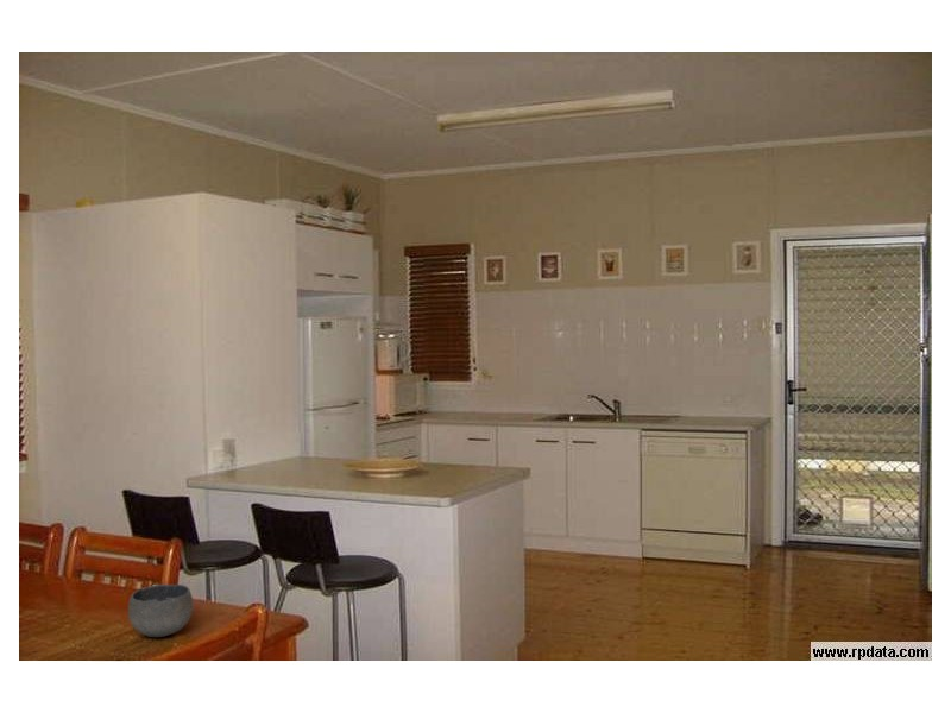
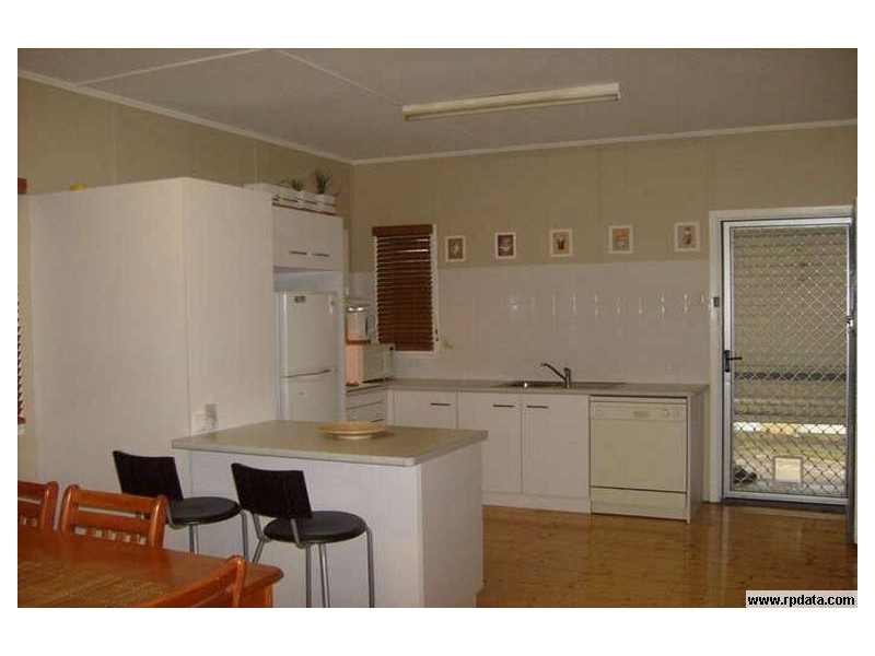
- bowl (160, 612)
